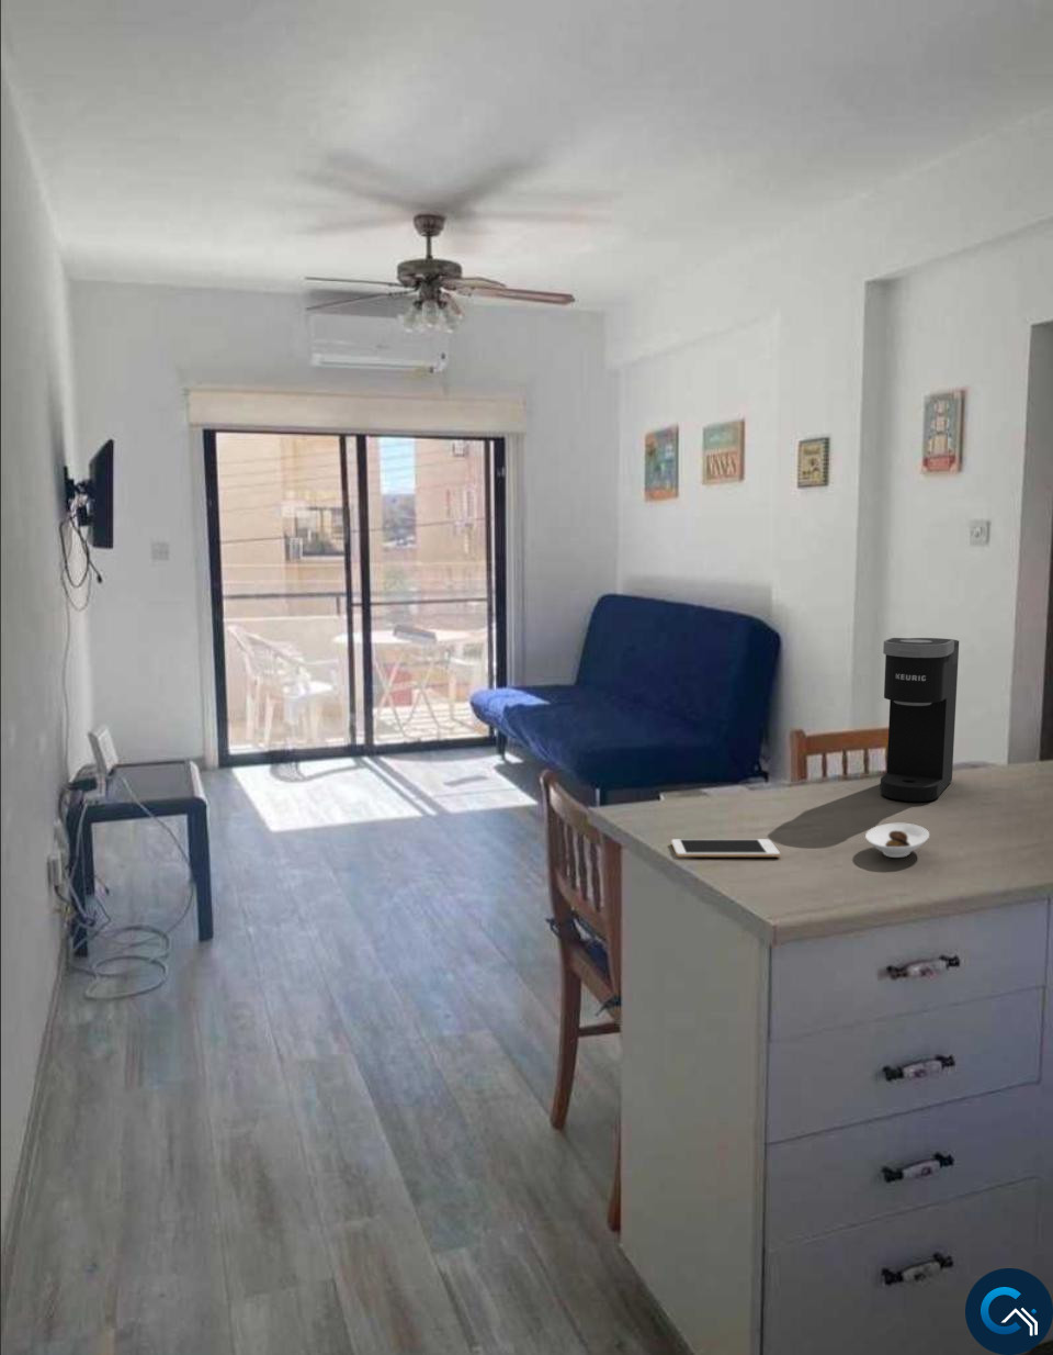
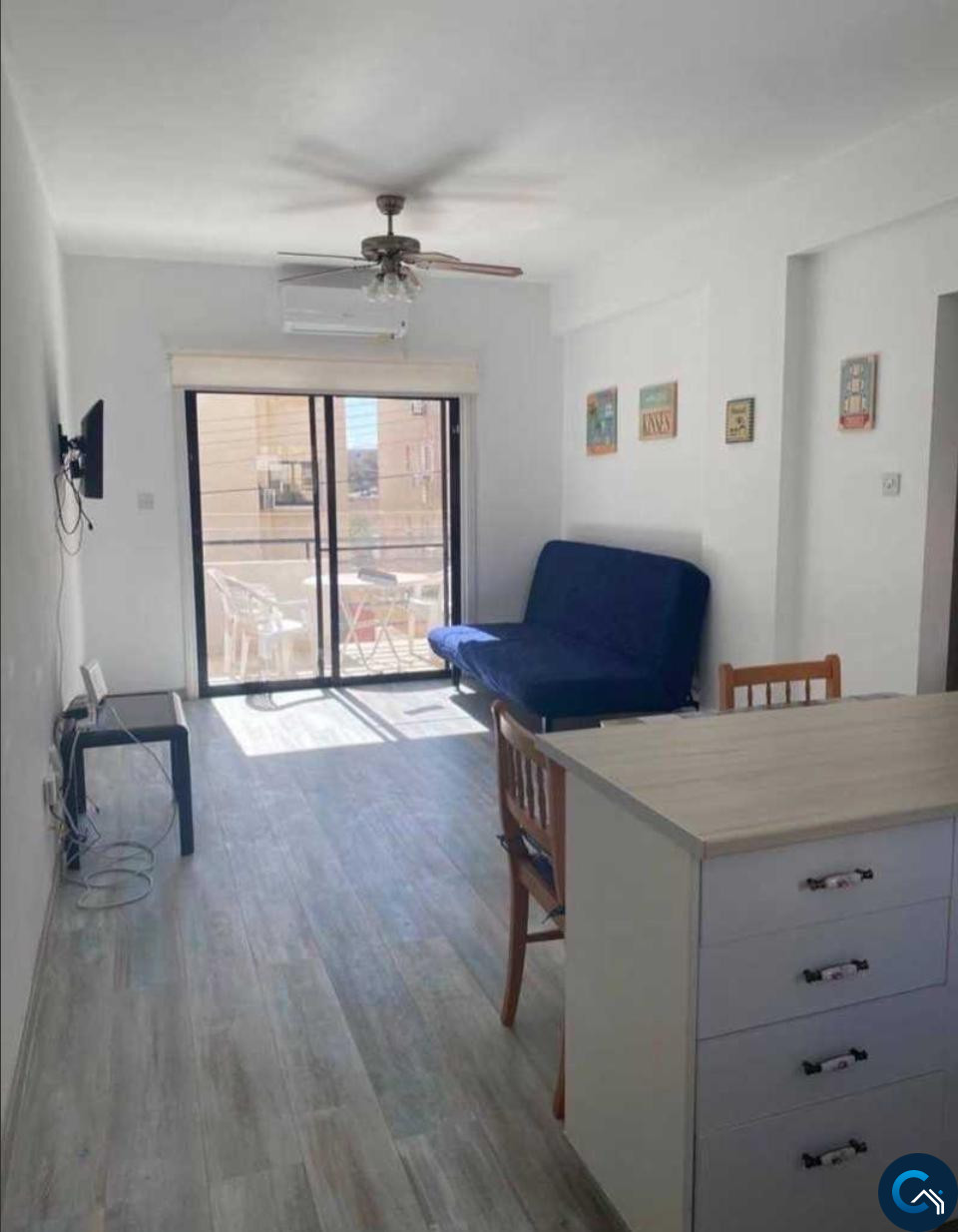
- coffee maker (919, 713)
- saucer (897, 841)
- cell phone (724, 848)
